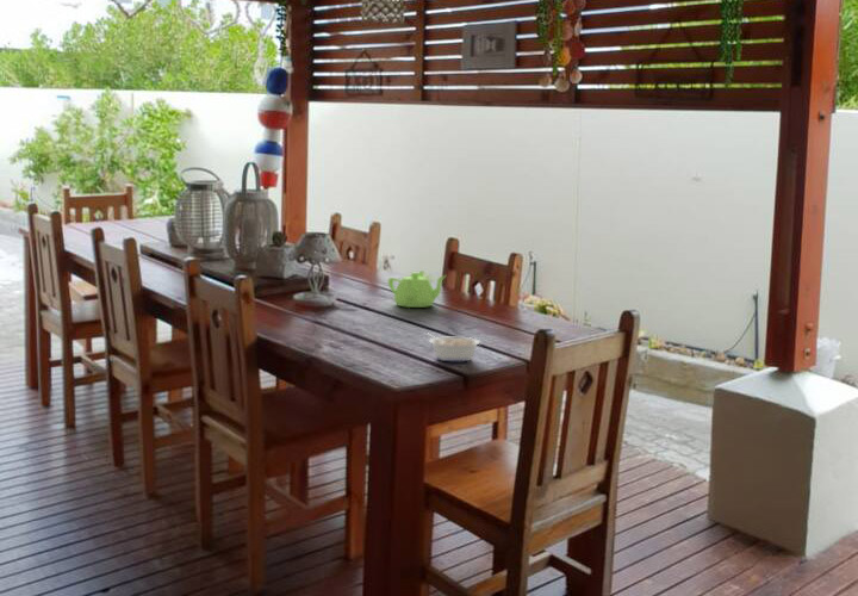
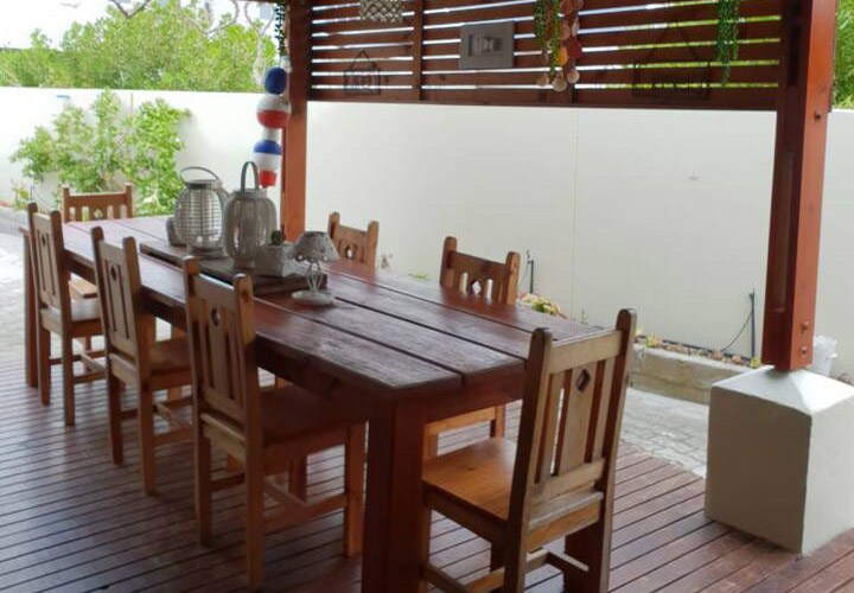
- teapot (416, 288)
- legume (452, 347)
